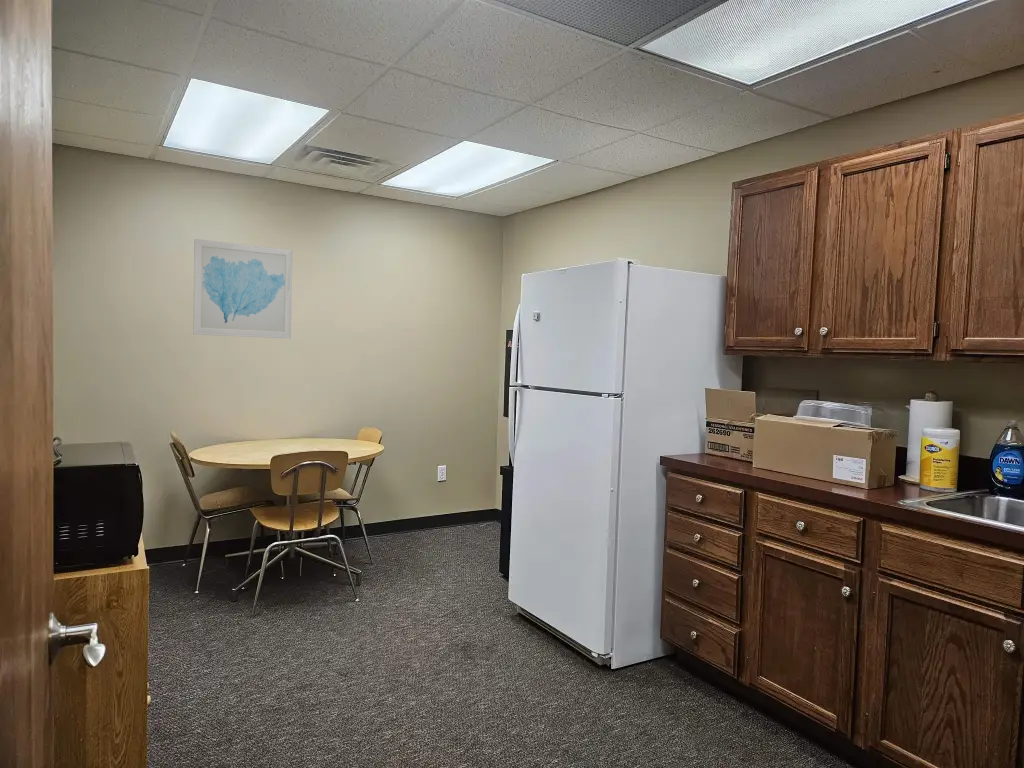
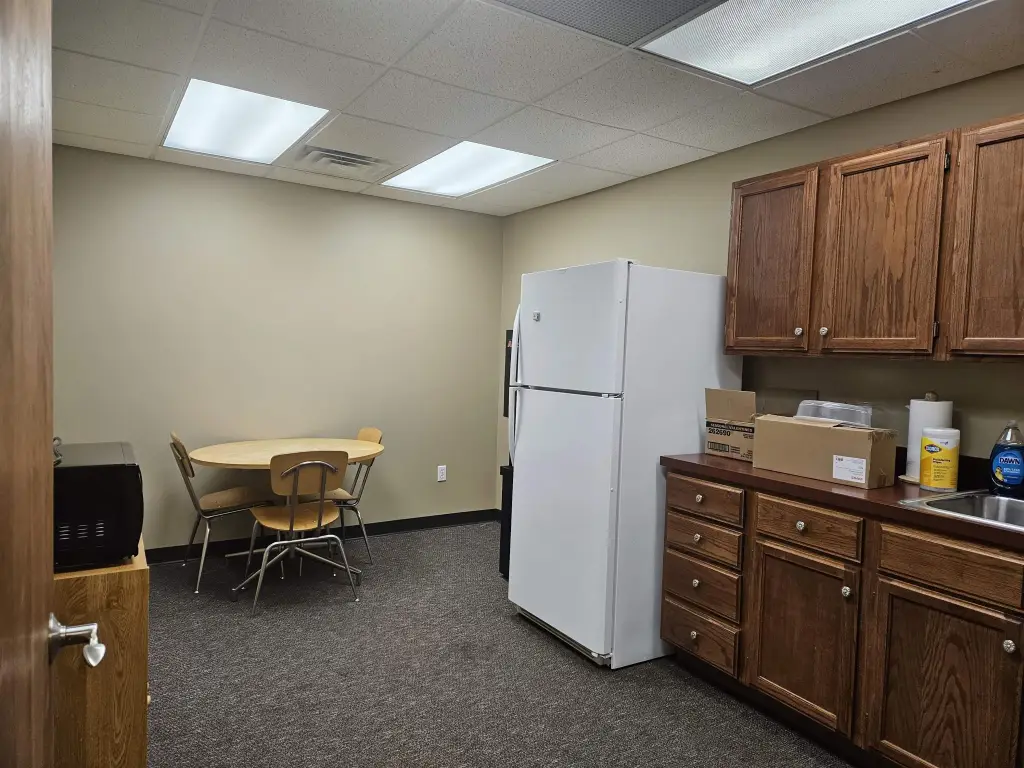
- wall art (244, 290)
